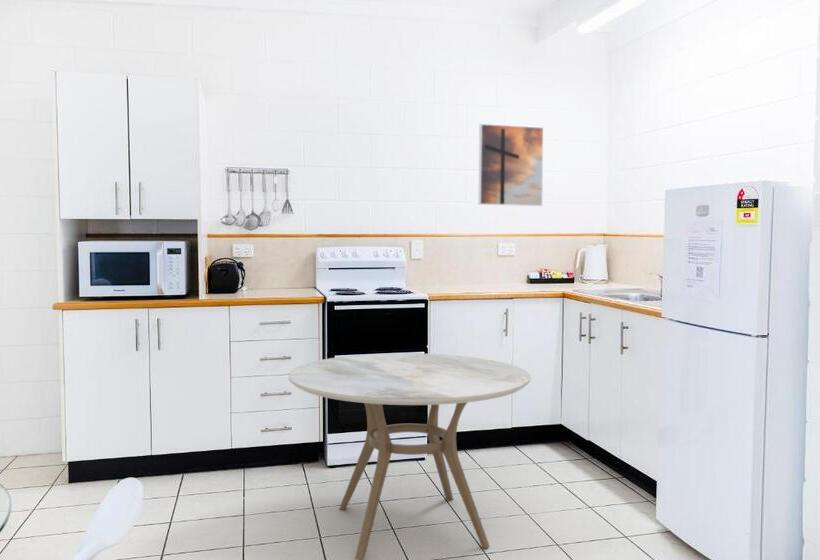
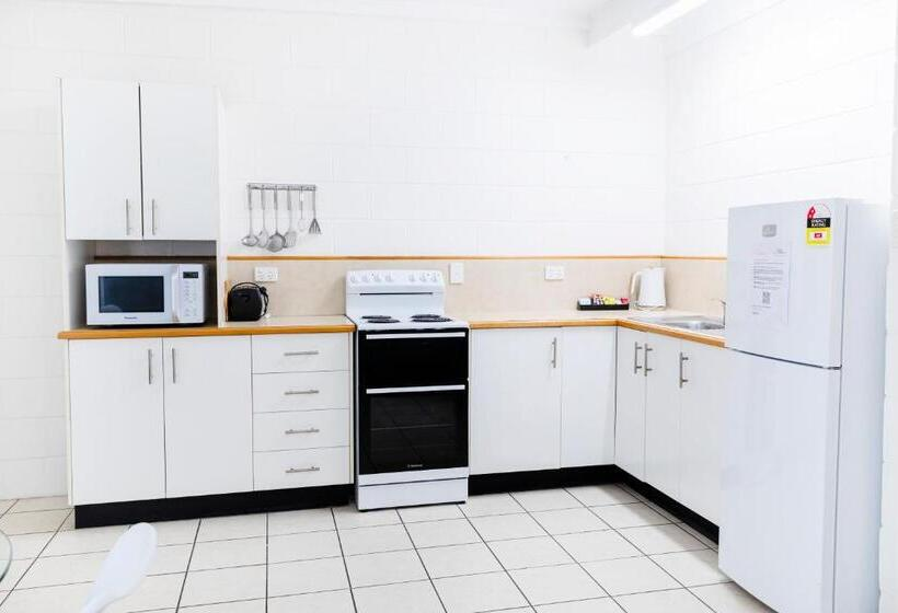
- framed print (511, 165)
- dining table (409, 449)
